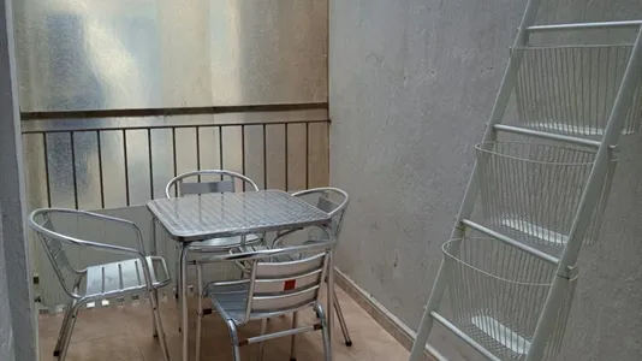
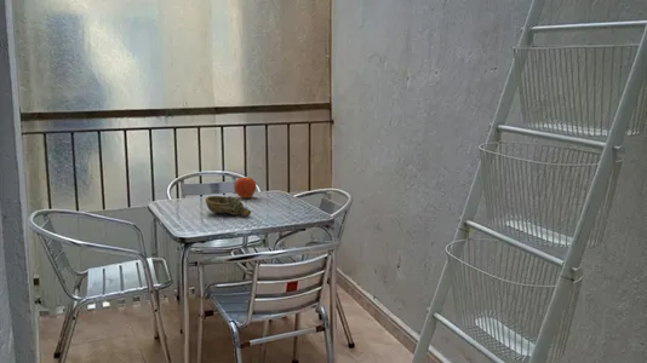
+ decorative bowl (229, 204)
+ fruit (245, 186)
